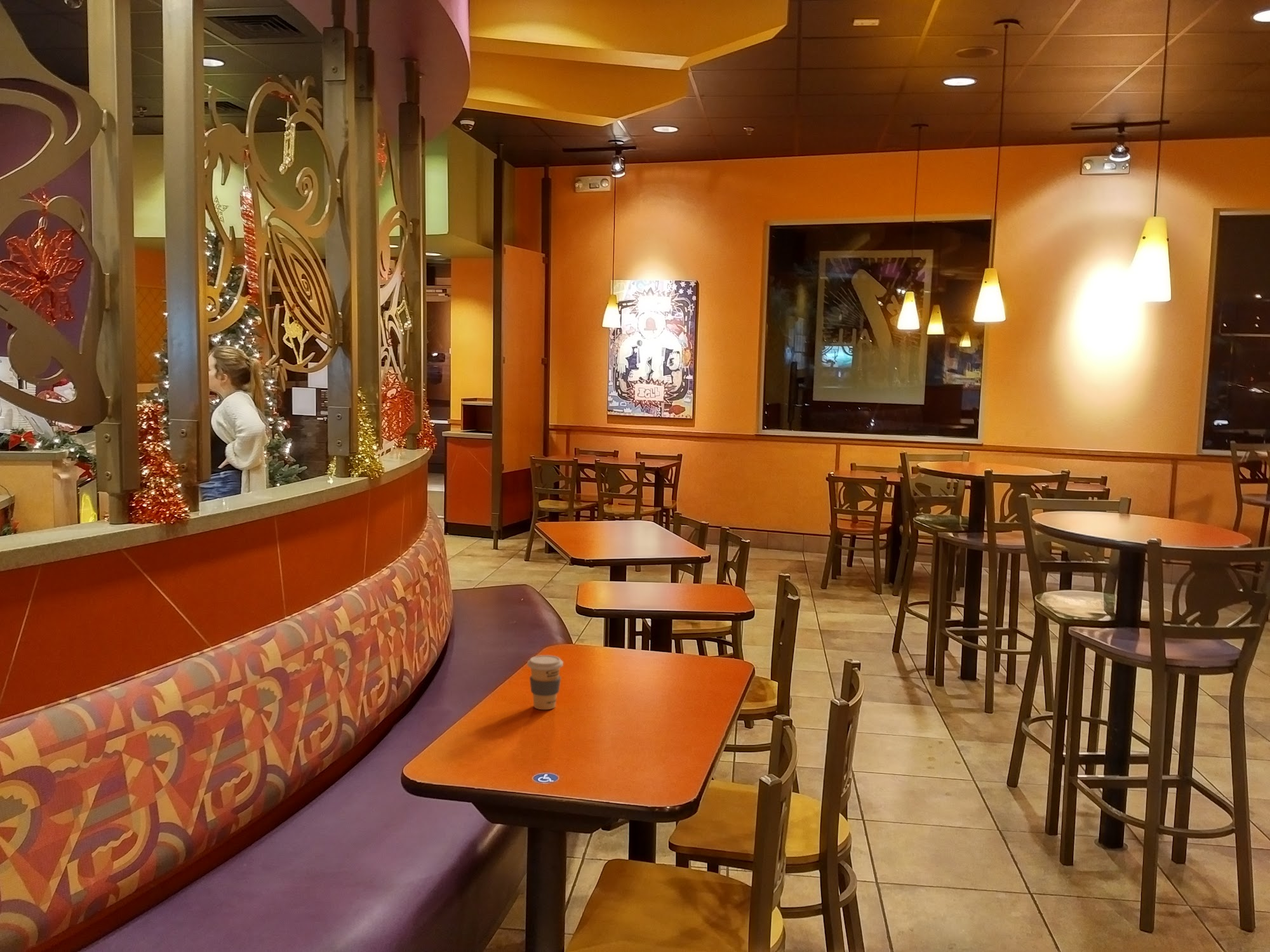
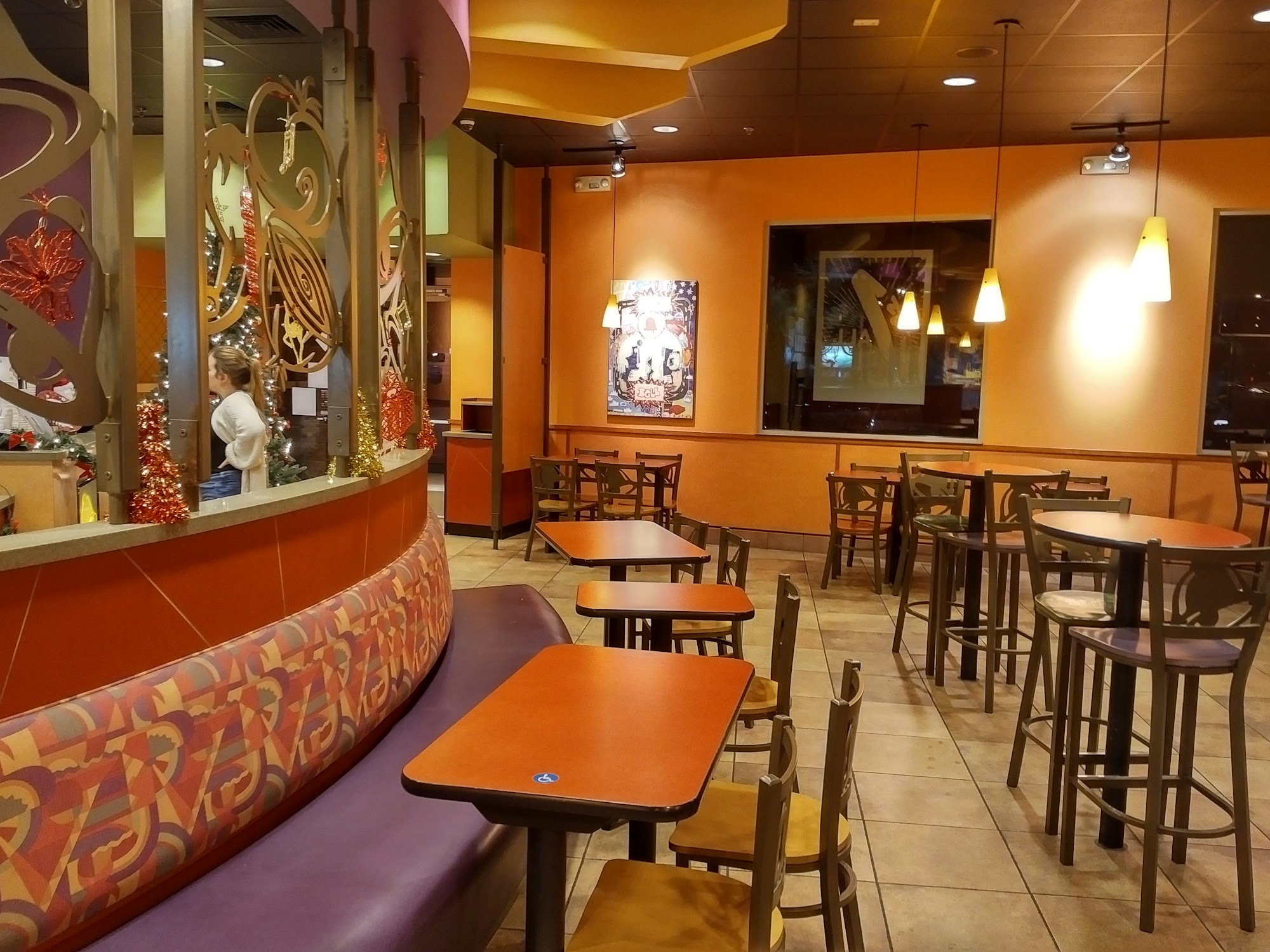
- coffee cup (545, 682)
